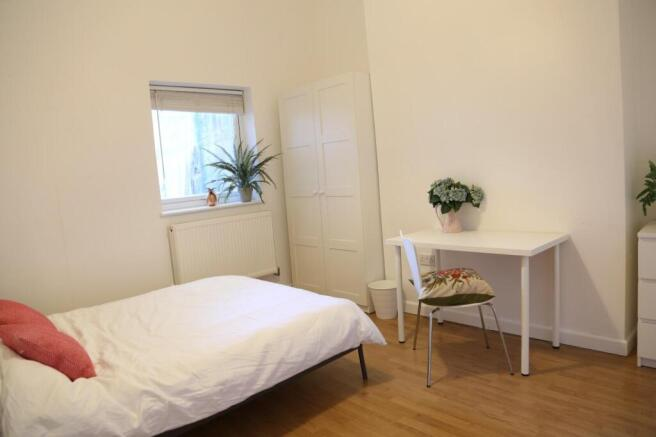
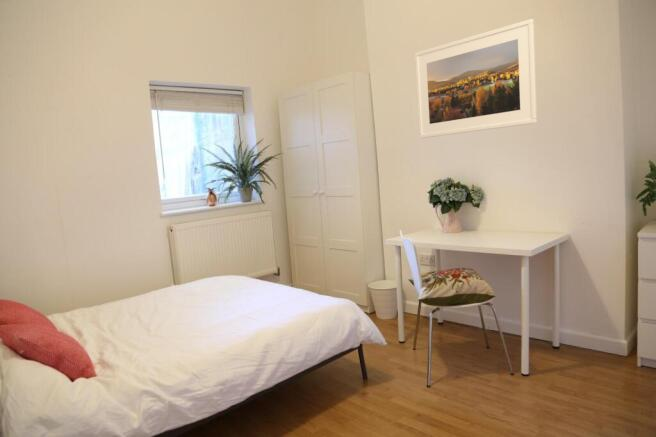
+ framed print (470, 85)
